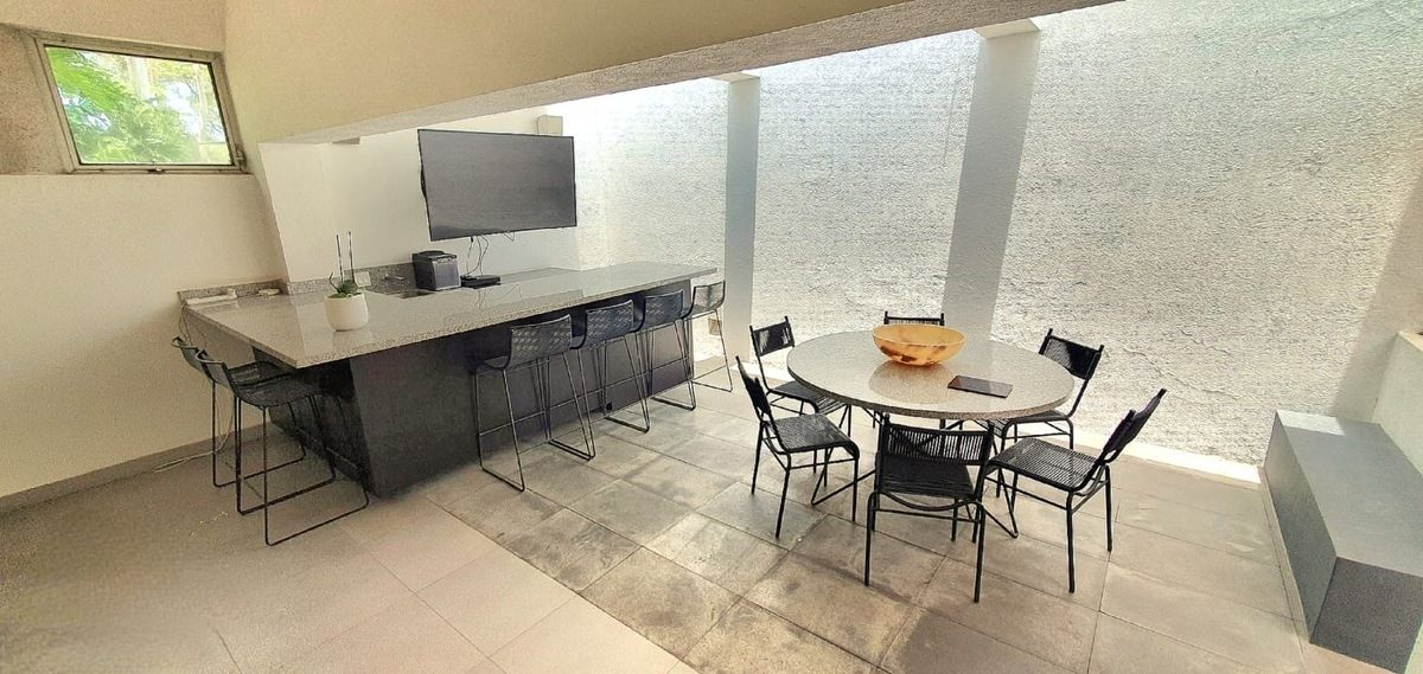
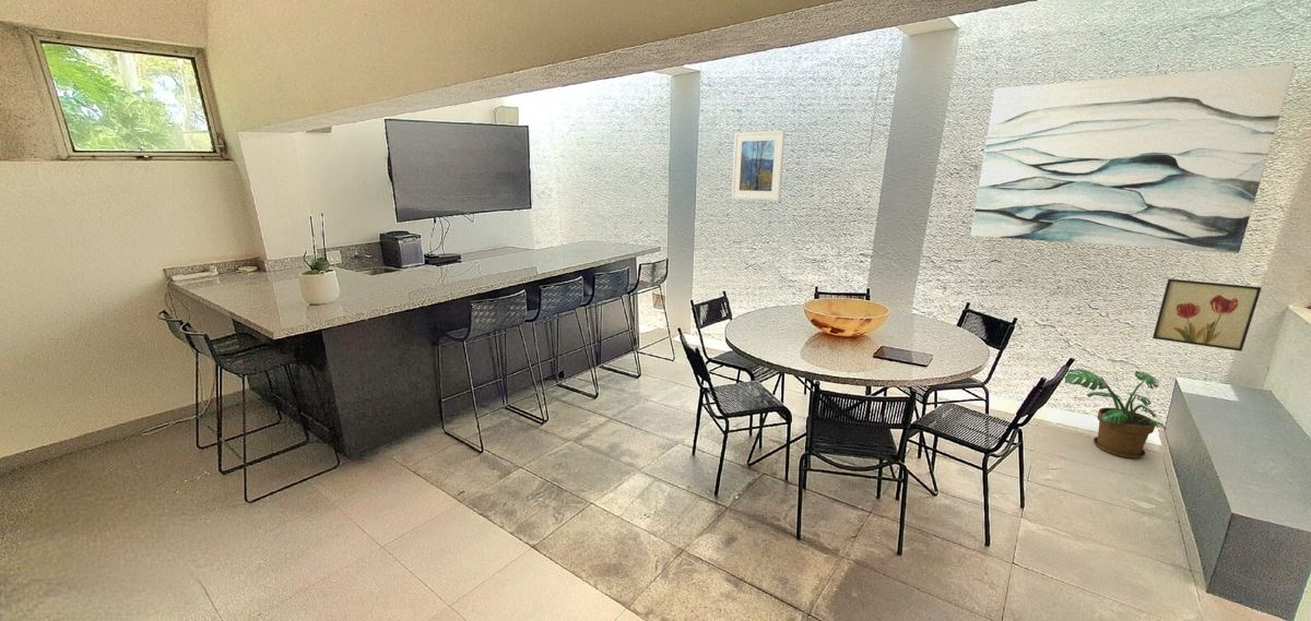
+ wall art (1106, 164)
+ potted plant (1109, 408)
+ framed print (756, 166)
+ wall art (1203, 313)
